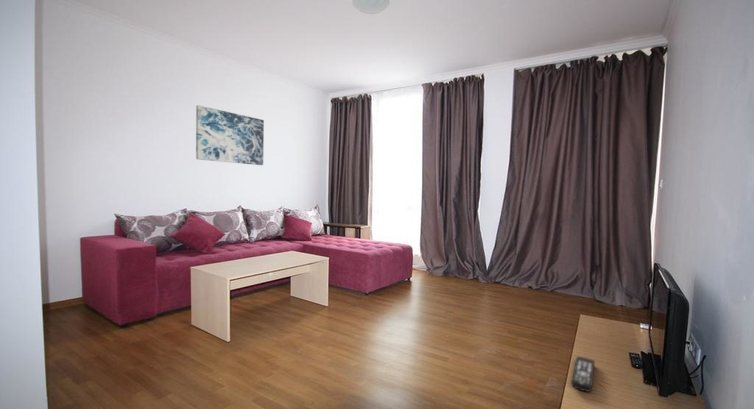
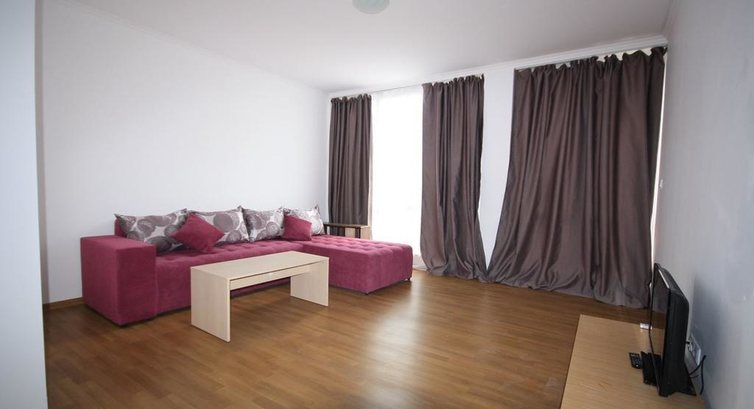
- remote control (583, 372)
- wall art (232, 138)
